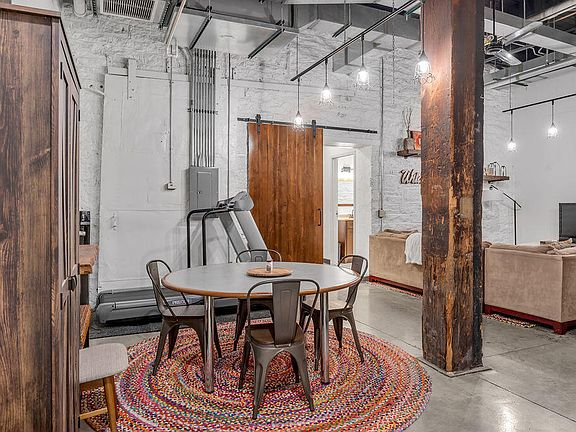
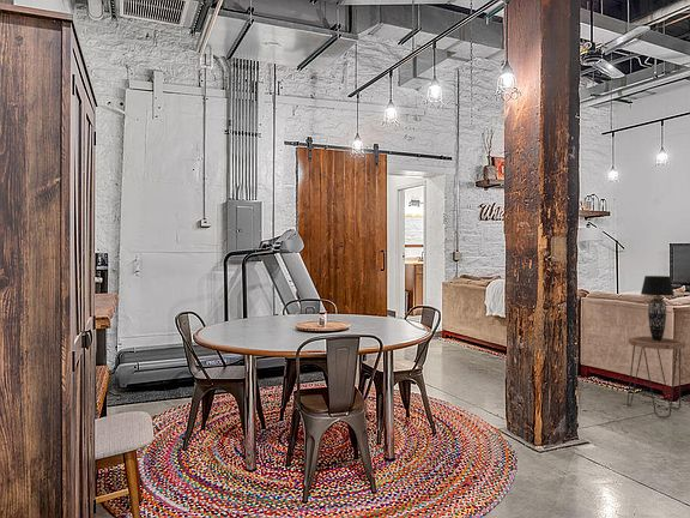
+ table lamp (656, 307)
+ side table (649, 378)
